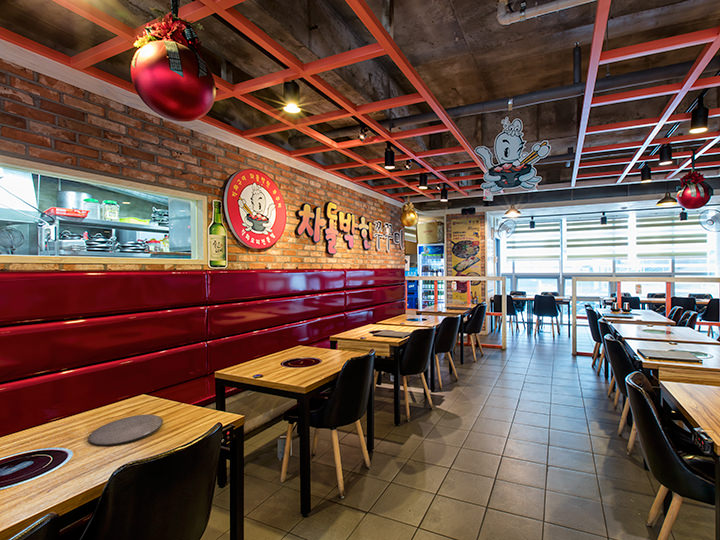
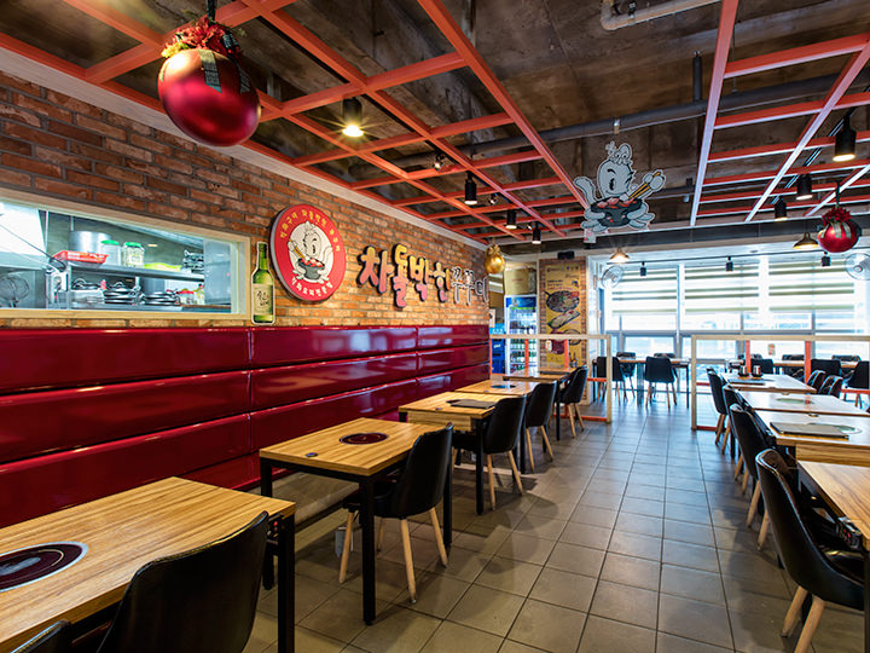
- plate (127, 428)
